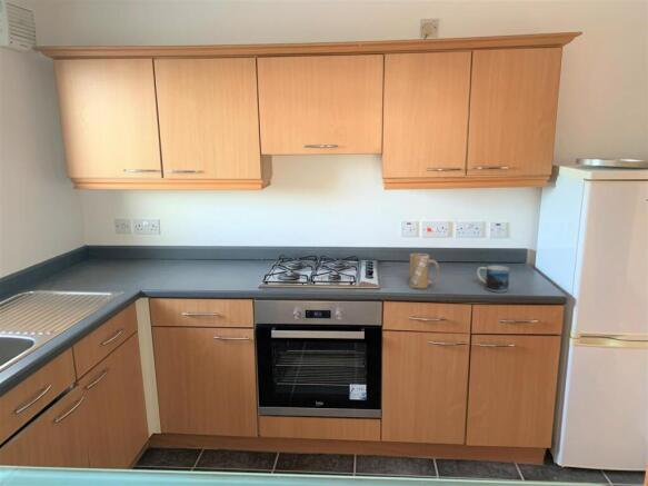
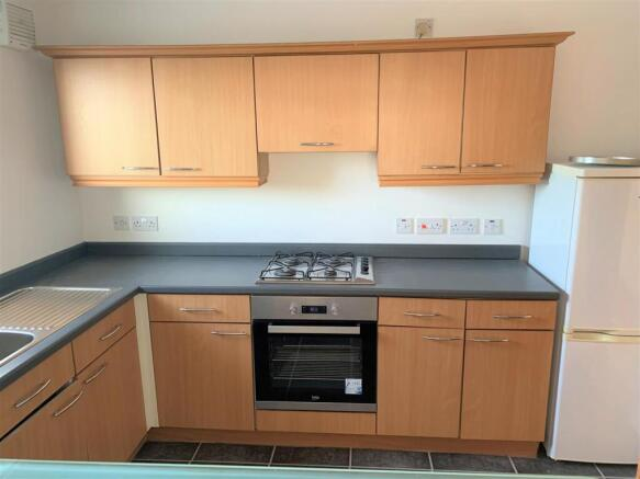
- mug (422, 270)
- mug (492, 277)
